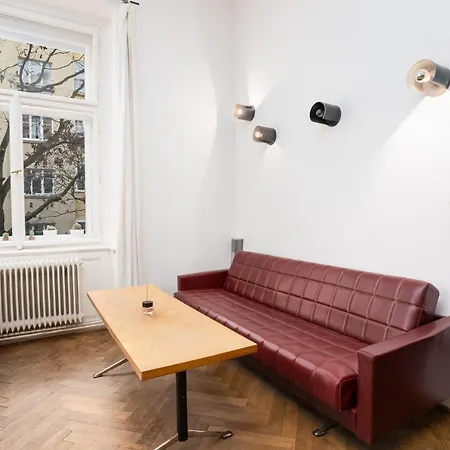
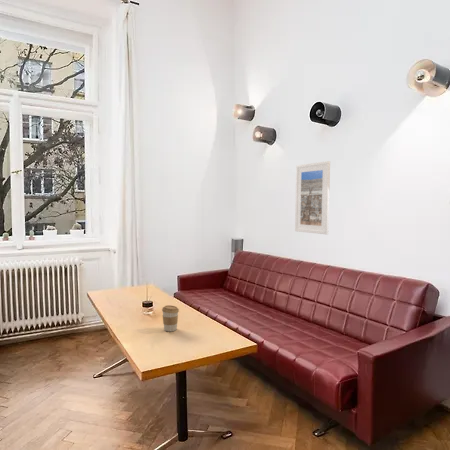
+ coffee cup (170, 317)
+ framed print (311, 198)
